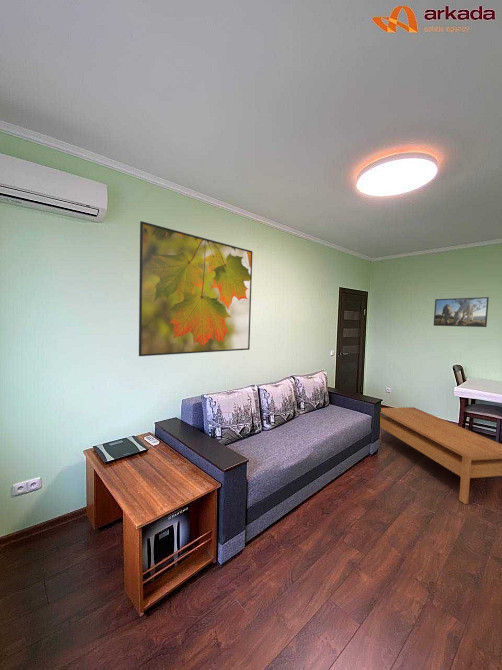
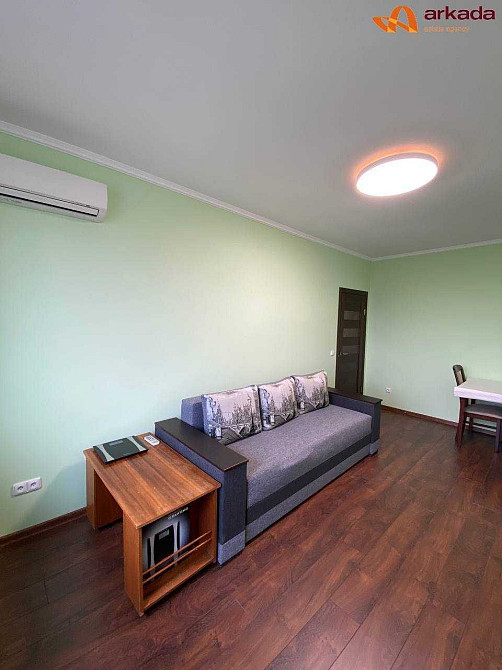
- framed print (459, 312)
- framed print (203, 296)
- coffee table (433, 445)
